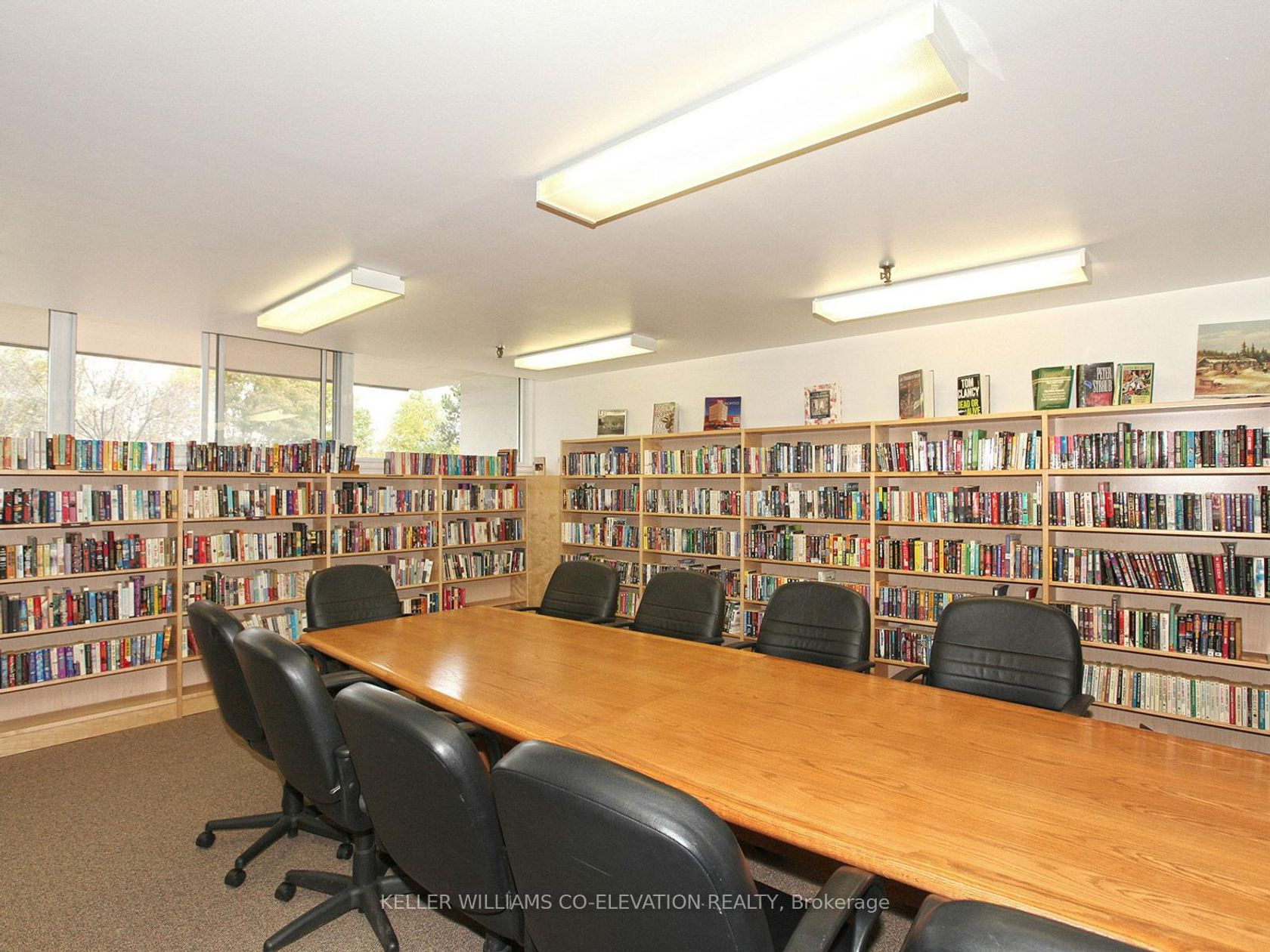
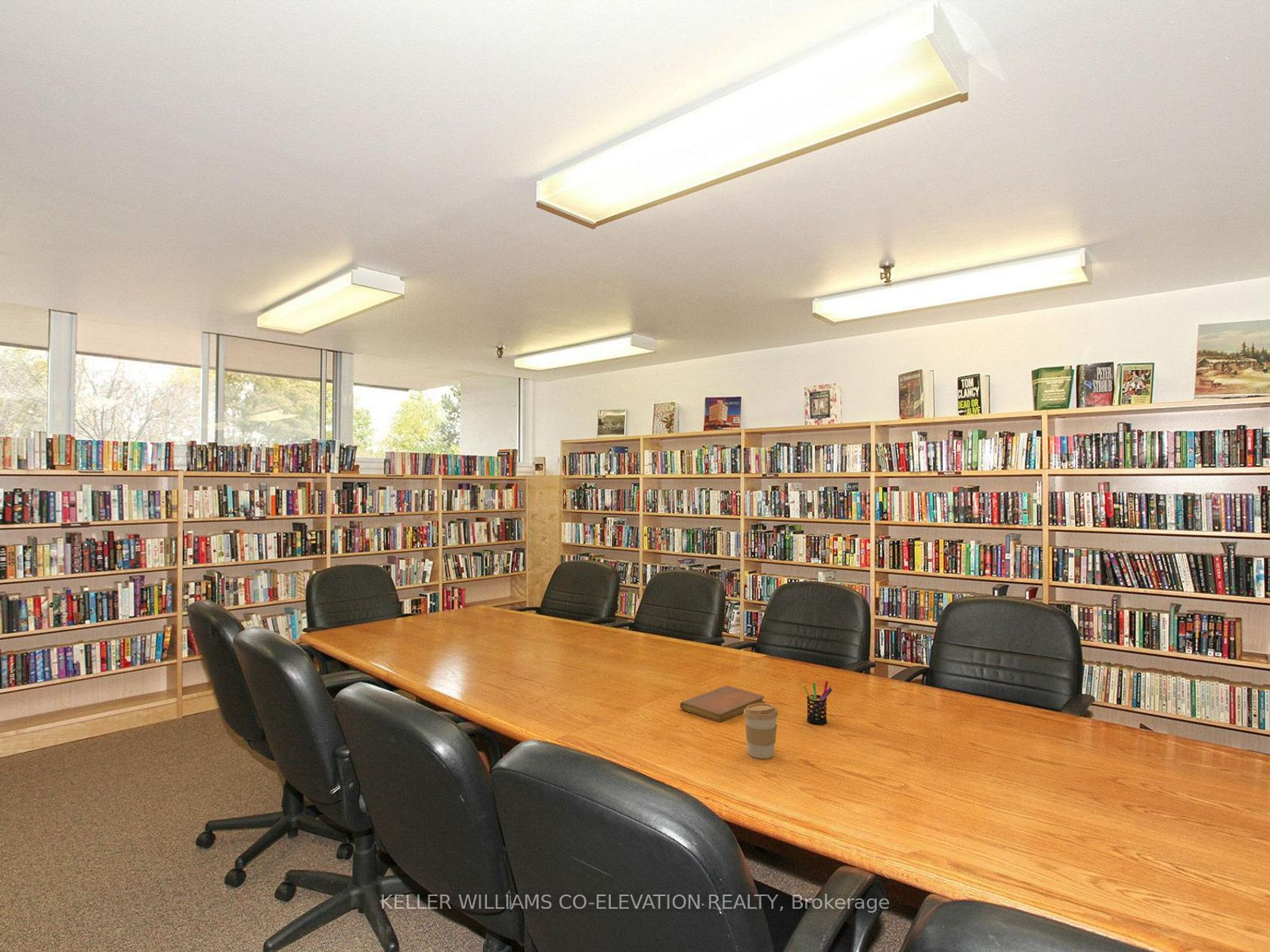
+ notebook (723, 702)
+ pen holder (817, 700)
+ coffee cup (760, 729)
